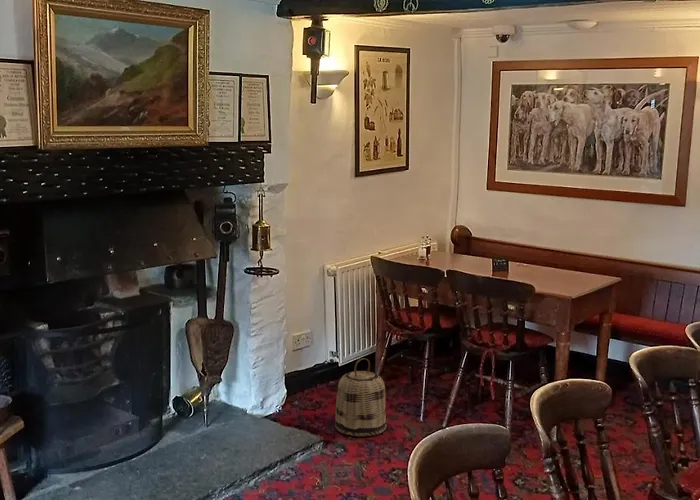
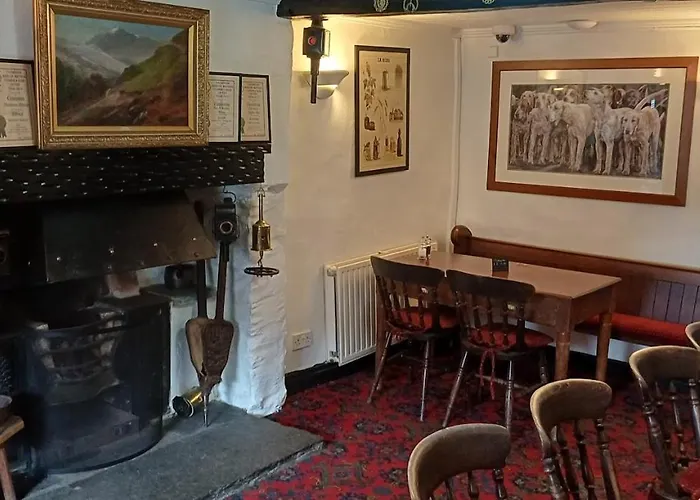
- basket (361, 392)
